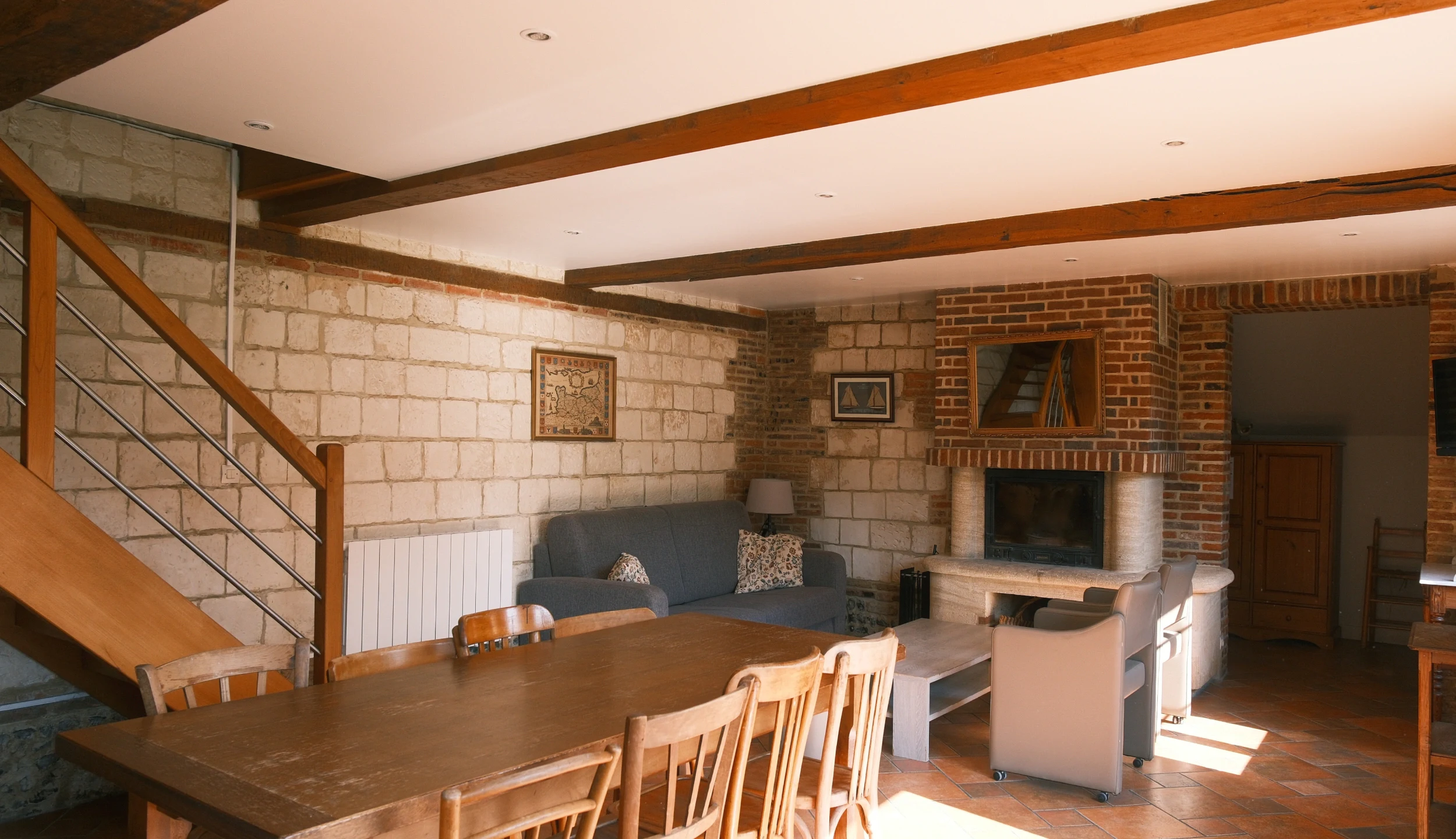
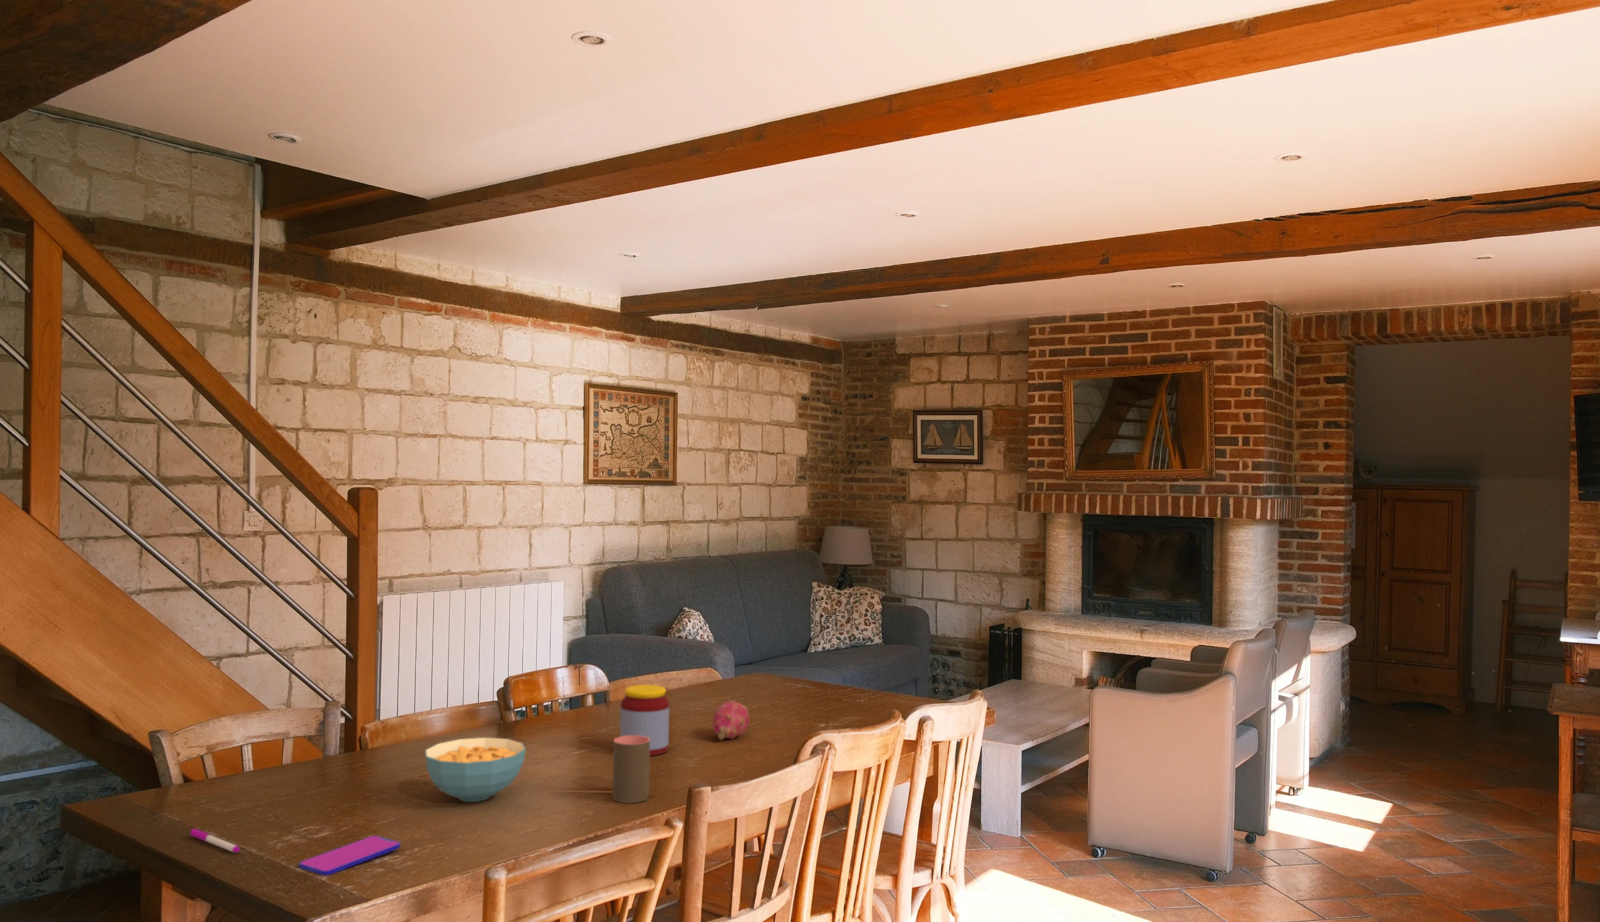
+ smartphone (351, 855)
+ jar (644, 719)
+ cereal bowl (475, 774)
+ cup (631, 768)
+ fruit (730, 719)
+ pen (214, 840)
